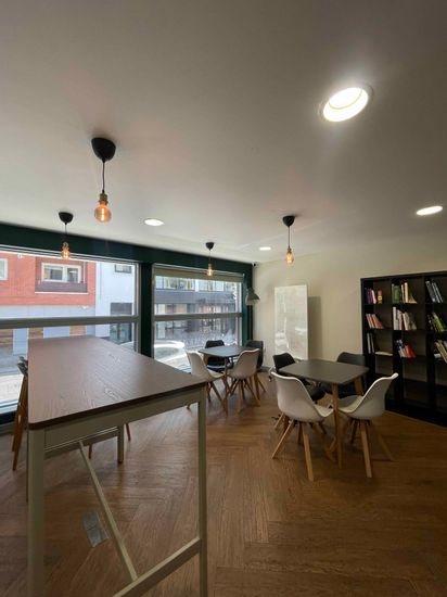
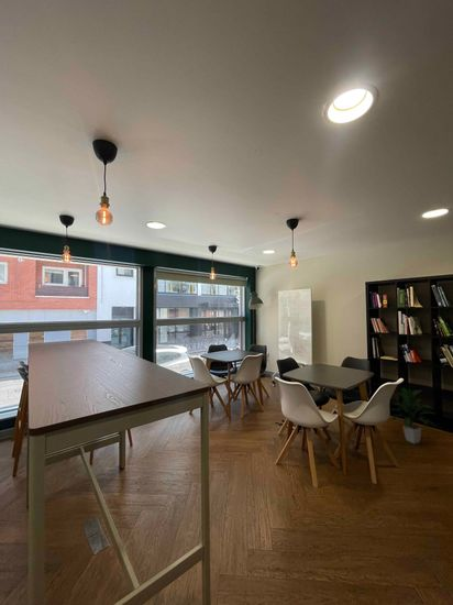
+ indoor plant (410, 413)
